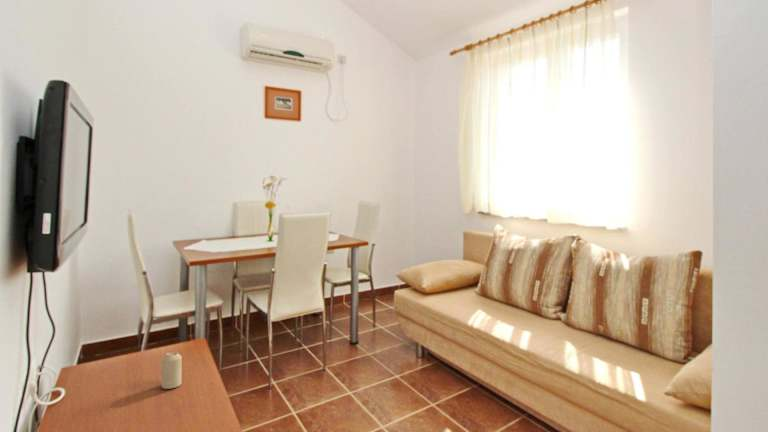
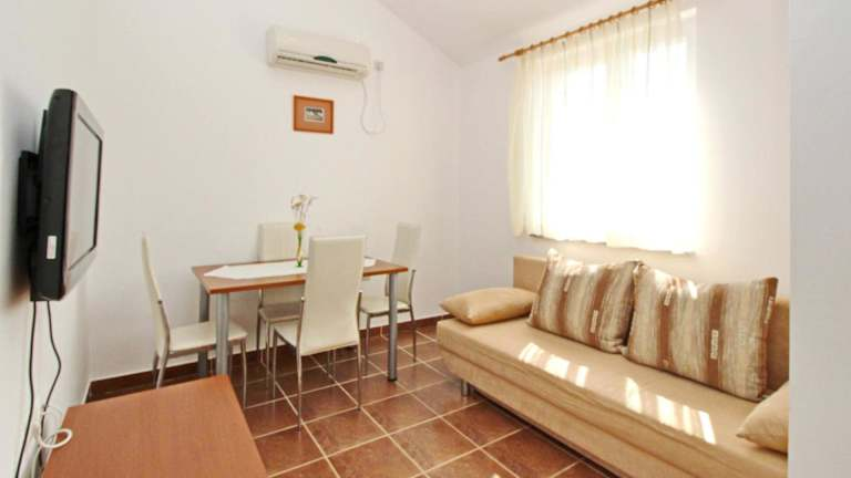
- candle (171, 369)
